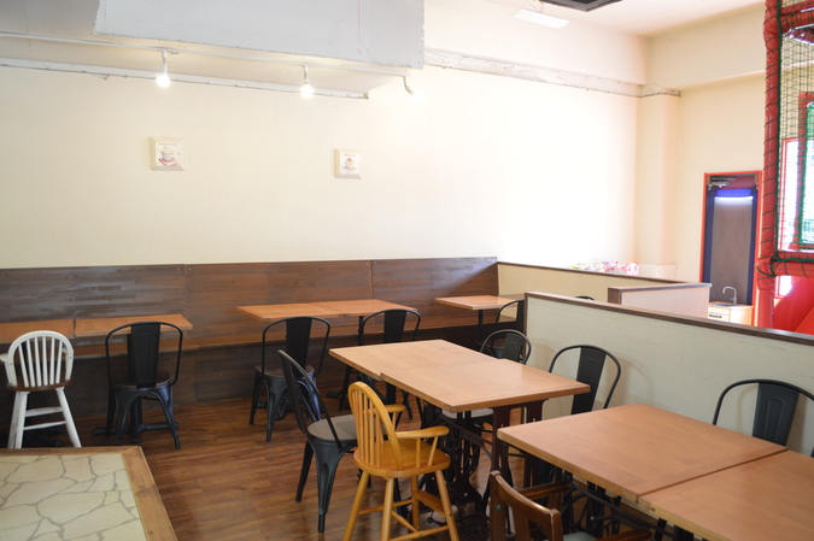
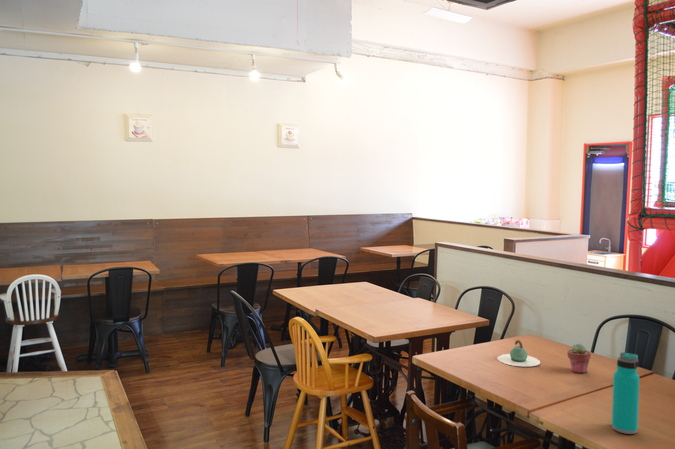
+ water bottle (625, 391)
+ teapot (518, 350)
+ potted succulent (578, 357)
